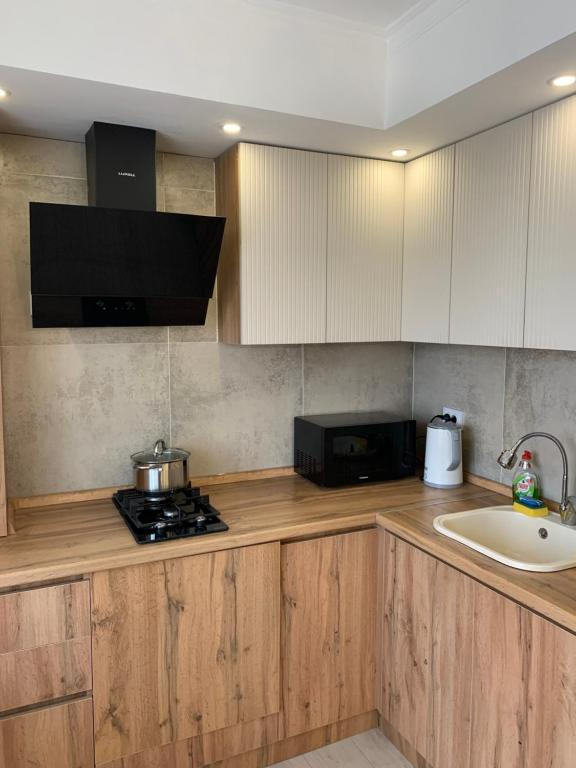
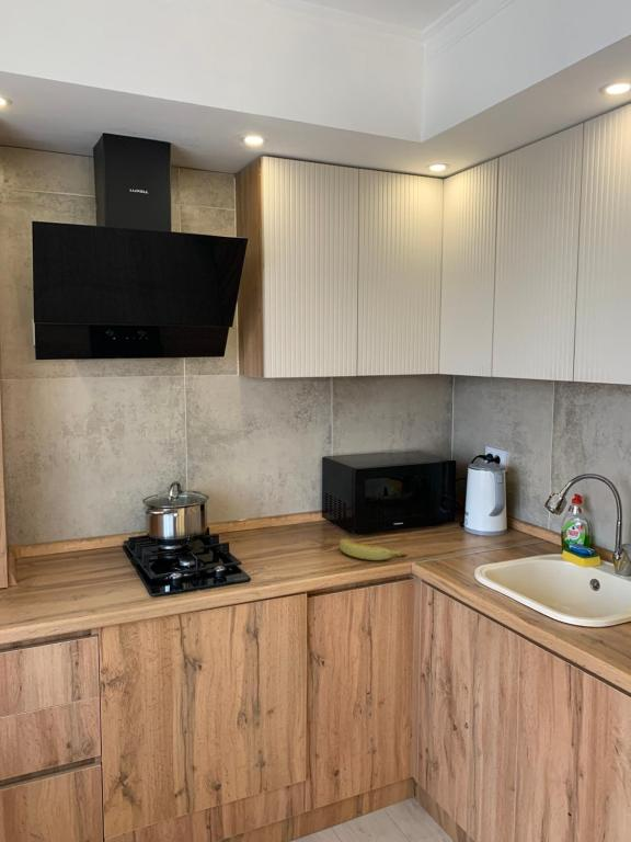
+ banana (372, 547)
